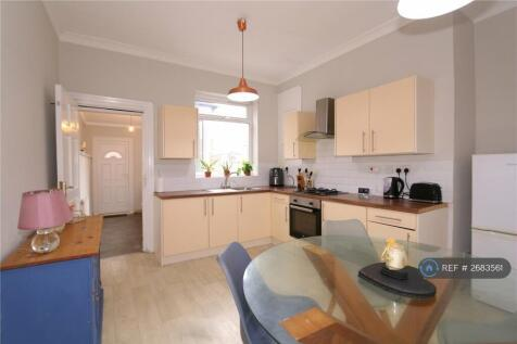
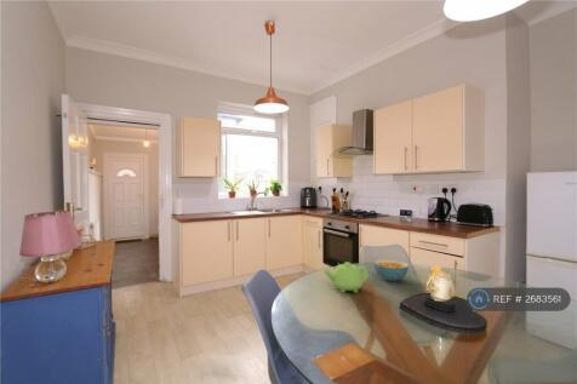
+ cereal bowl (390, 271)
+ teapot (345, 275)
